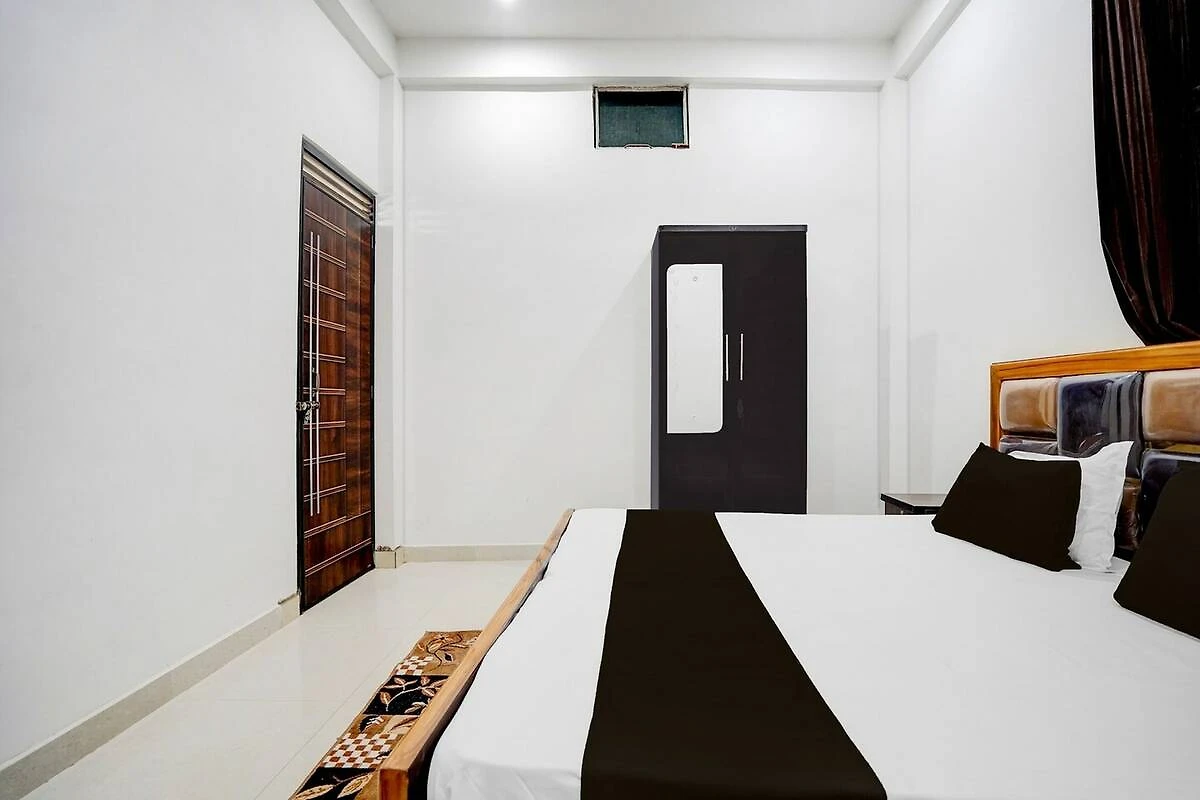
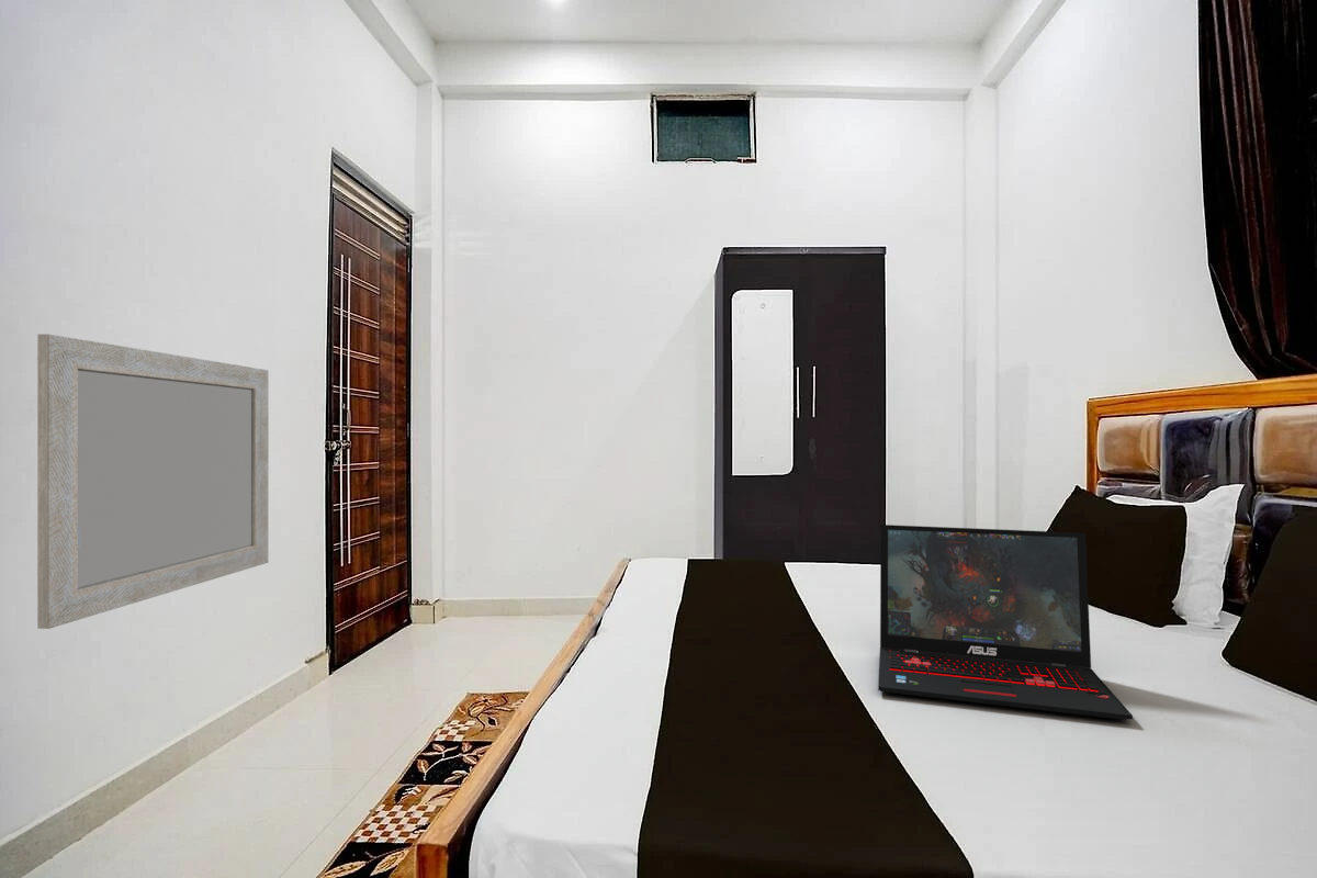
+ home mirror (177, 472)
+ laptop (987, 609)
